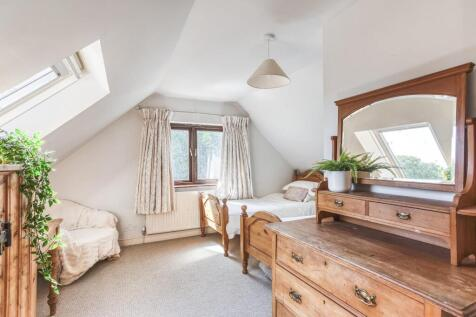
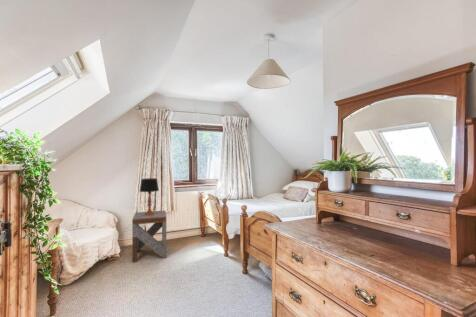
+ side table (150, 234)
+ table lamp (149, 196)
